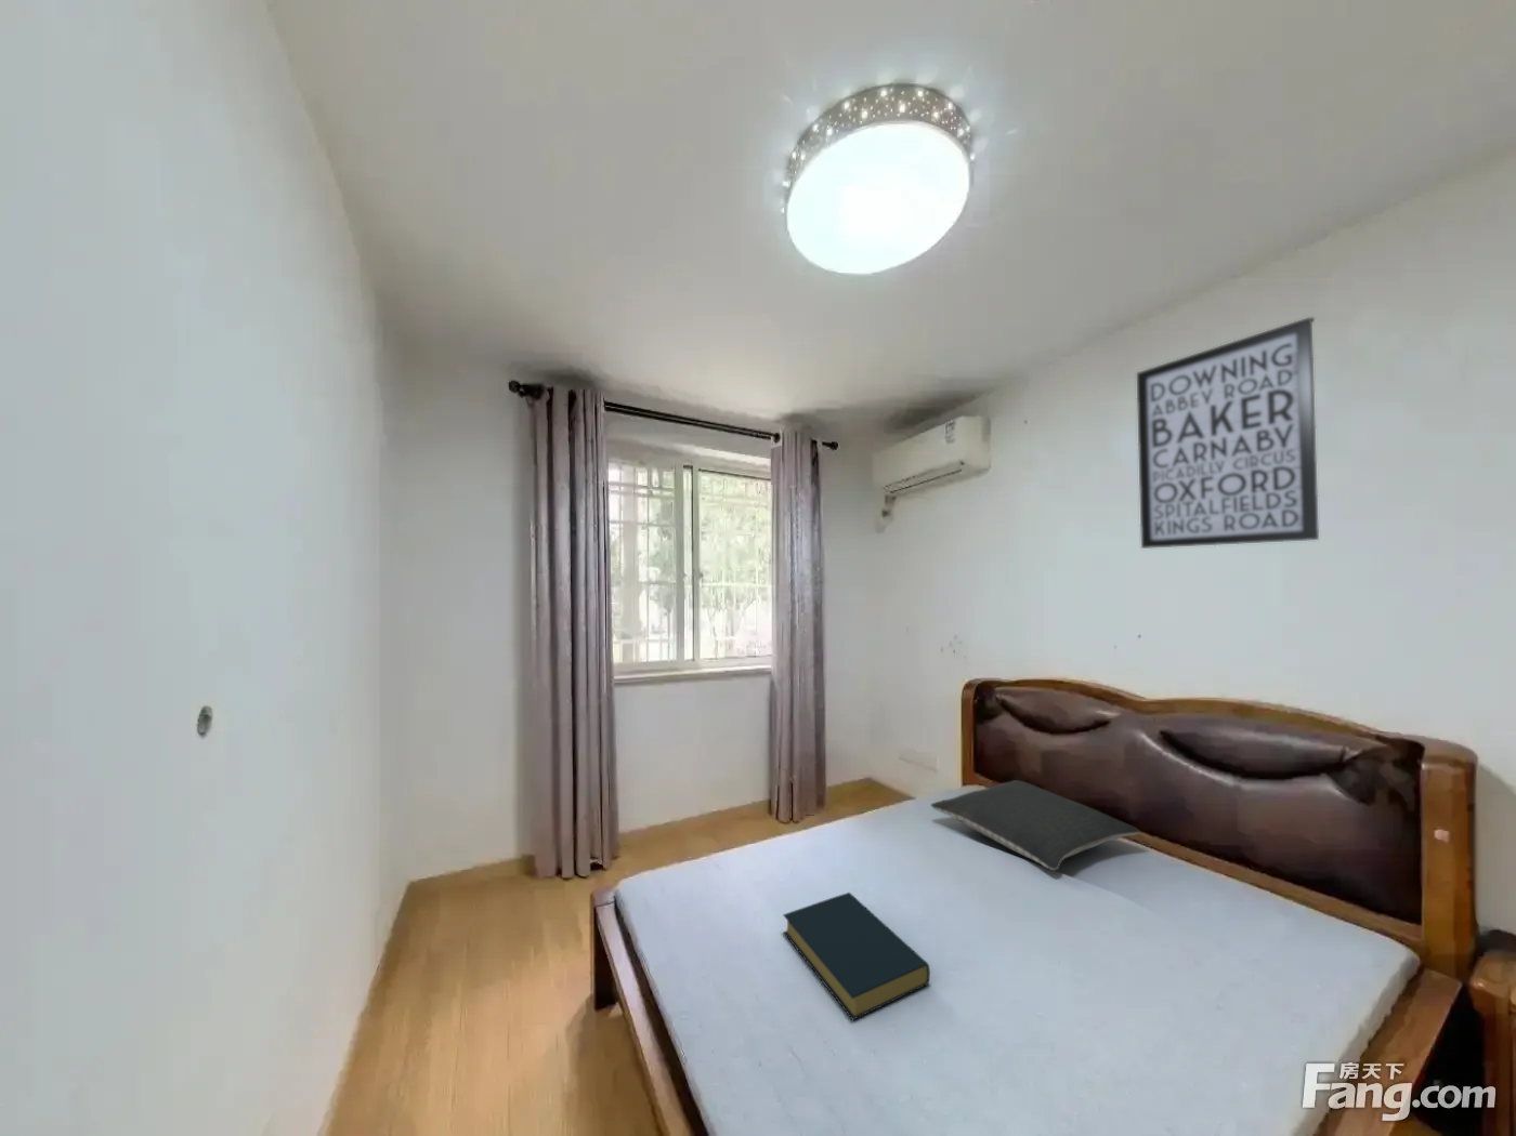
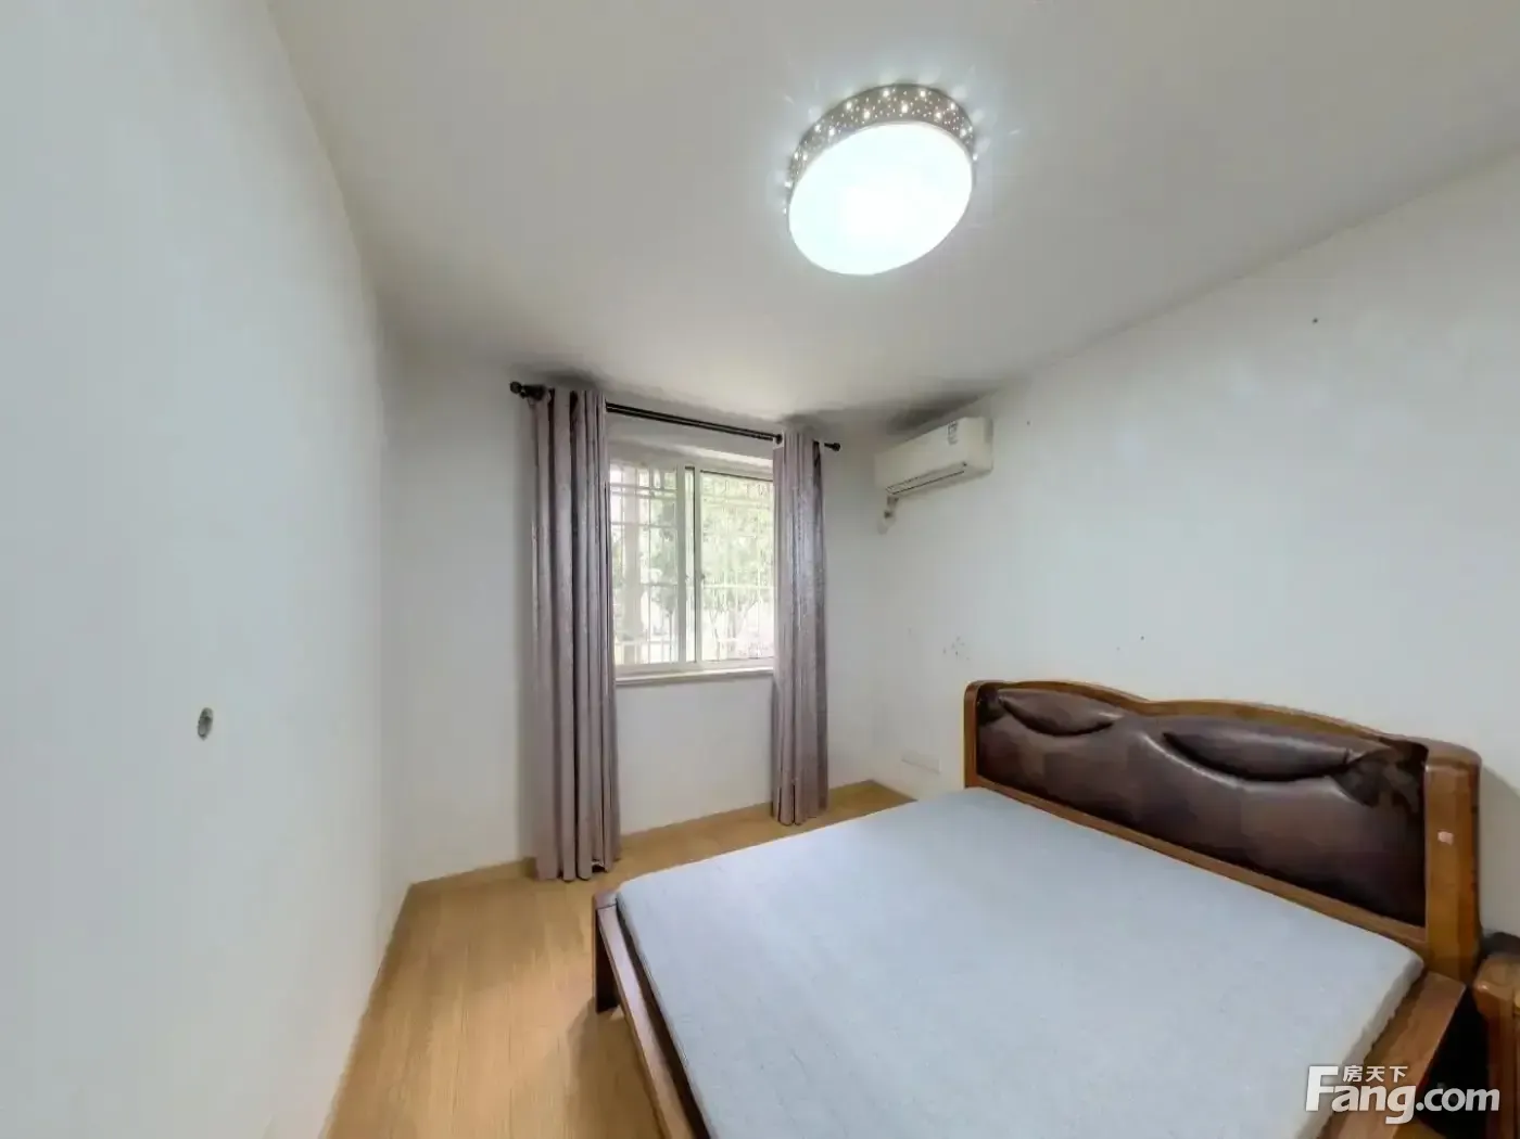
- pillow (1030, 817)
- hardback book (851, 946)
- wall art (1216, 446)
